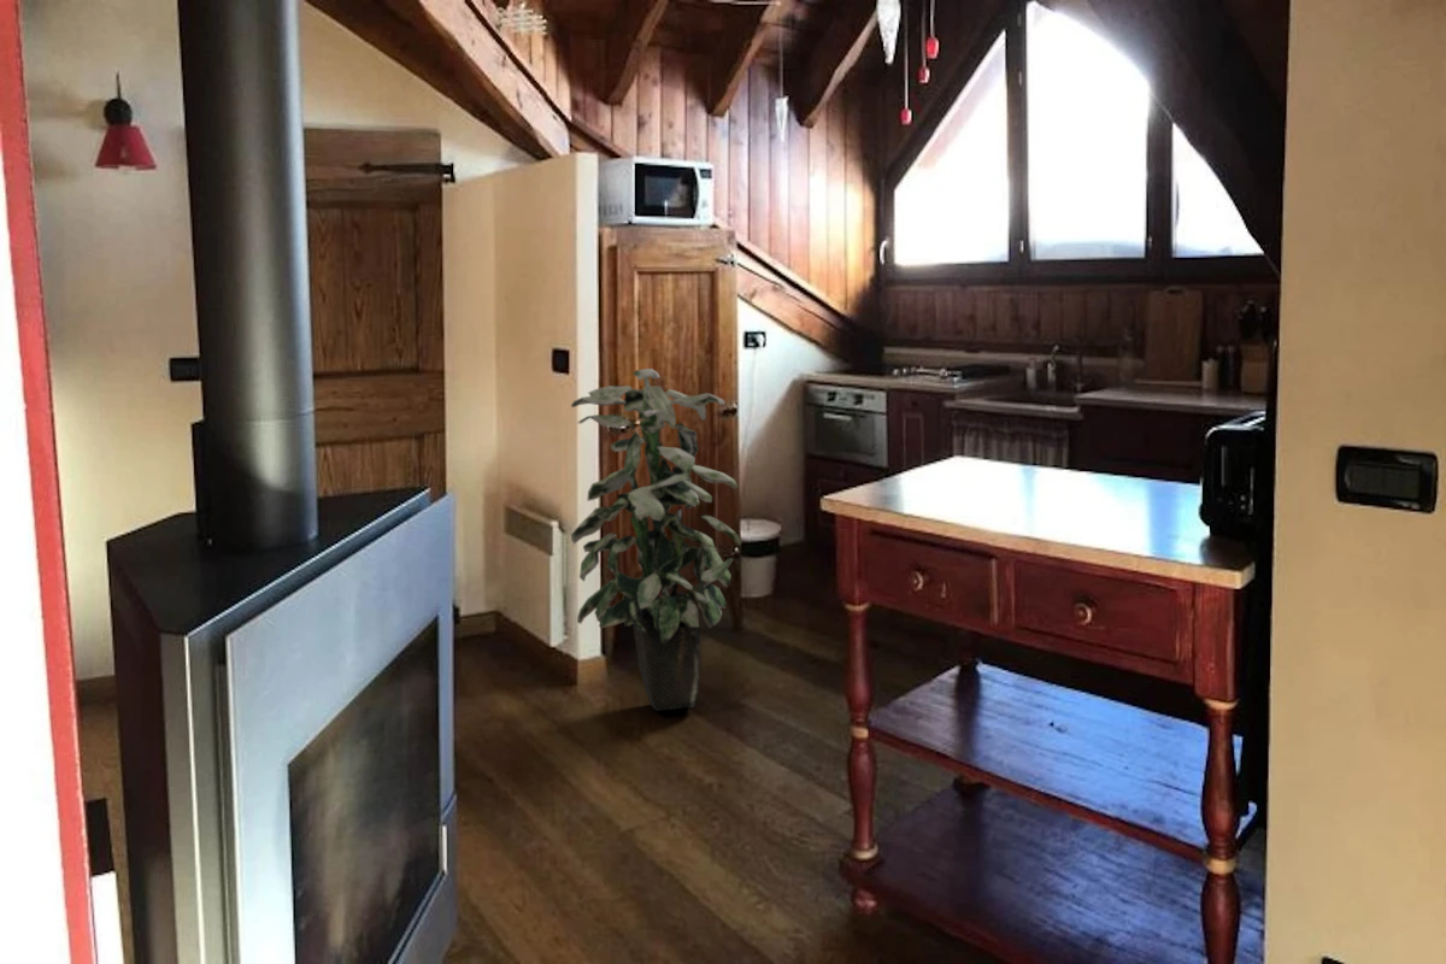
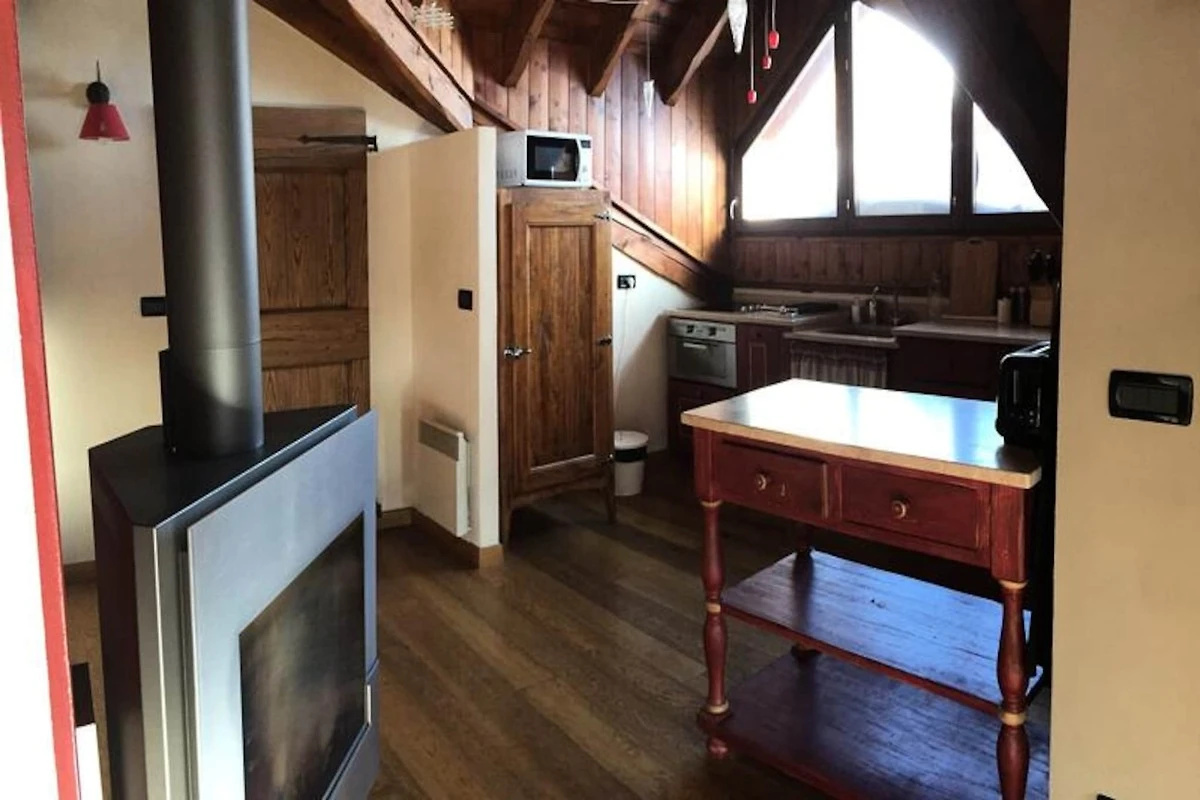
- indoor plant (653, 539)
